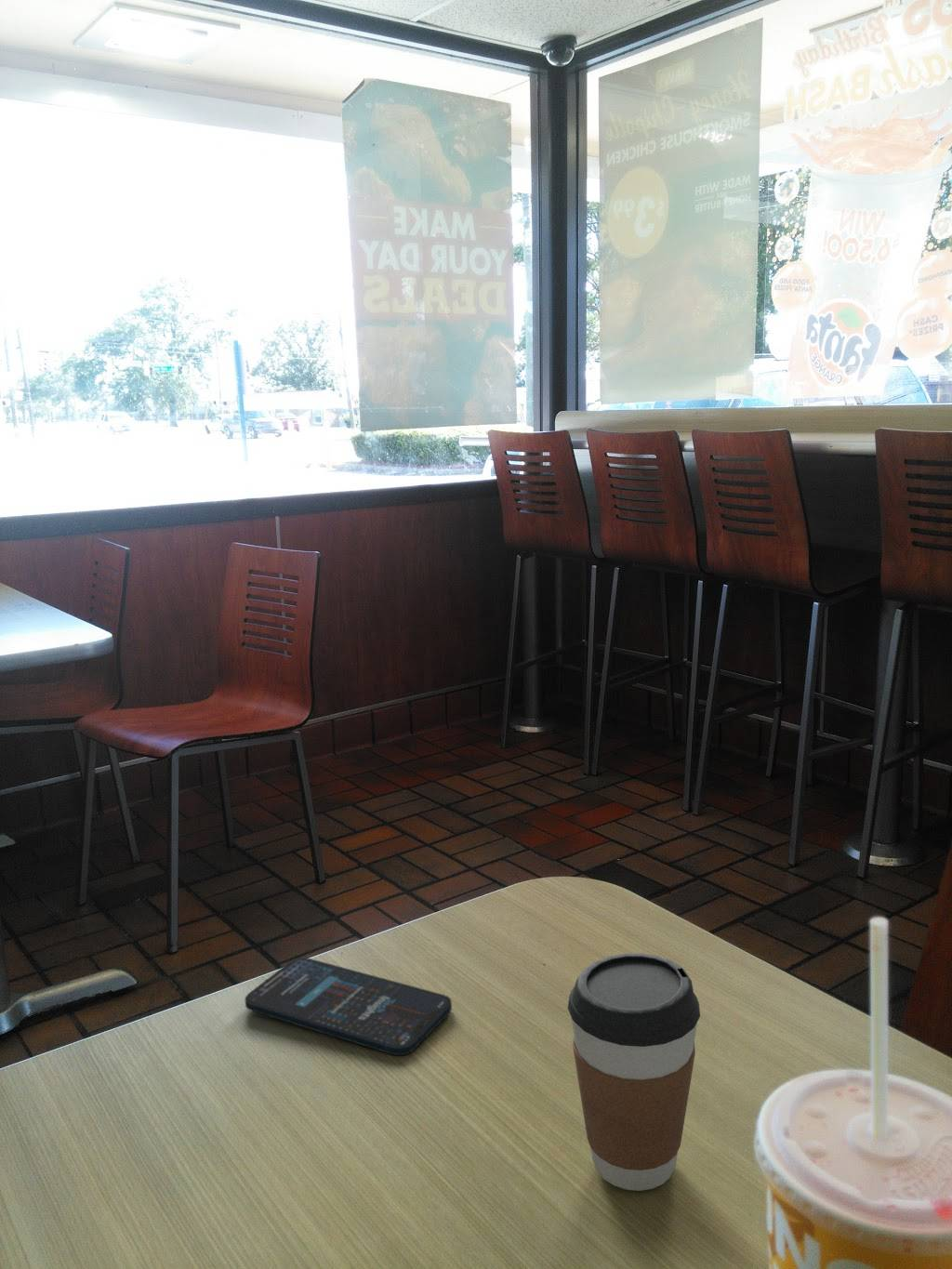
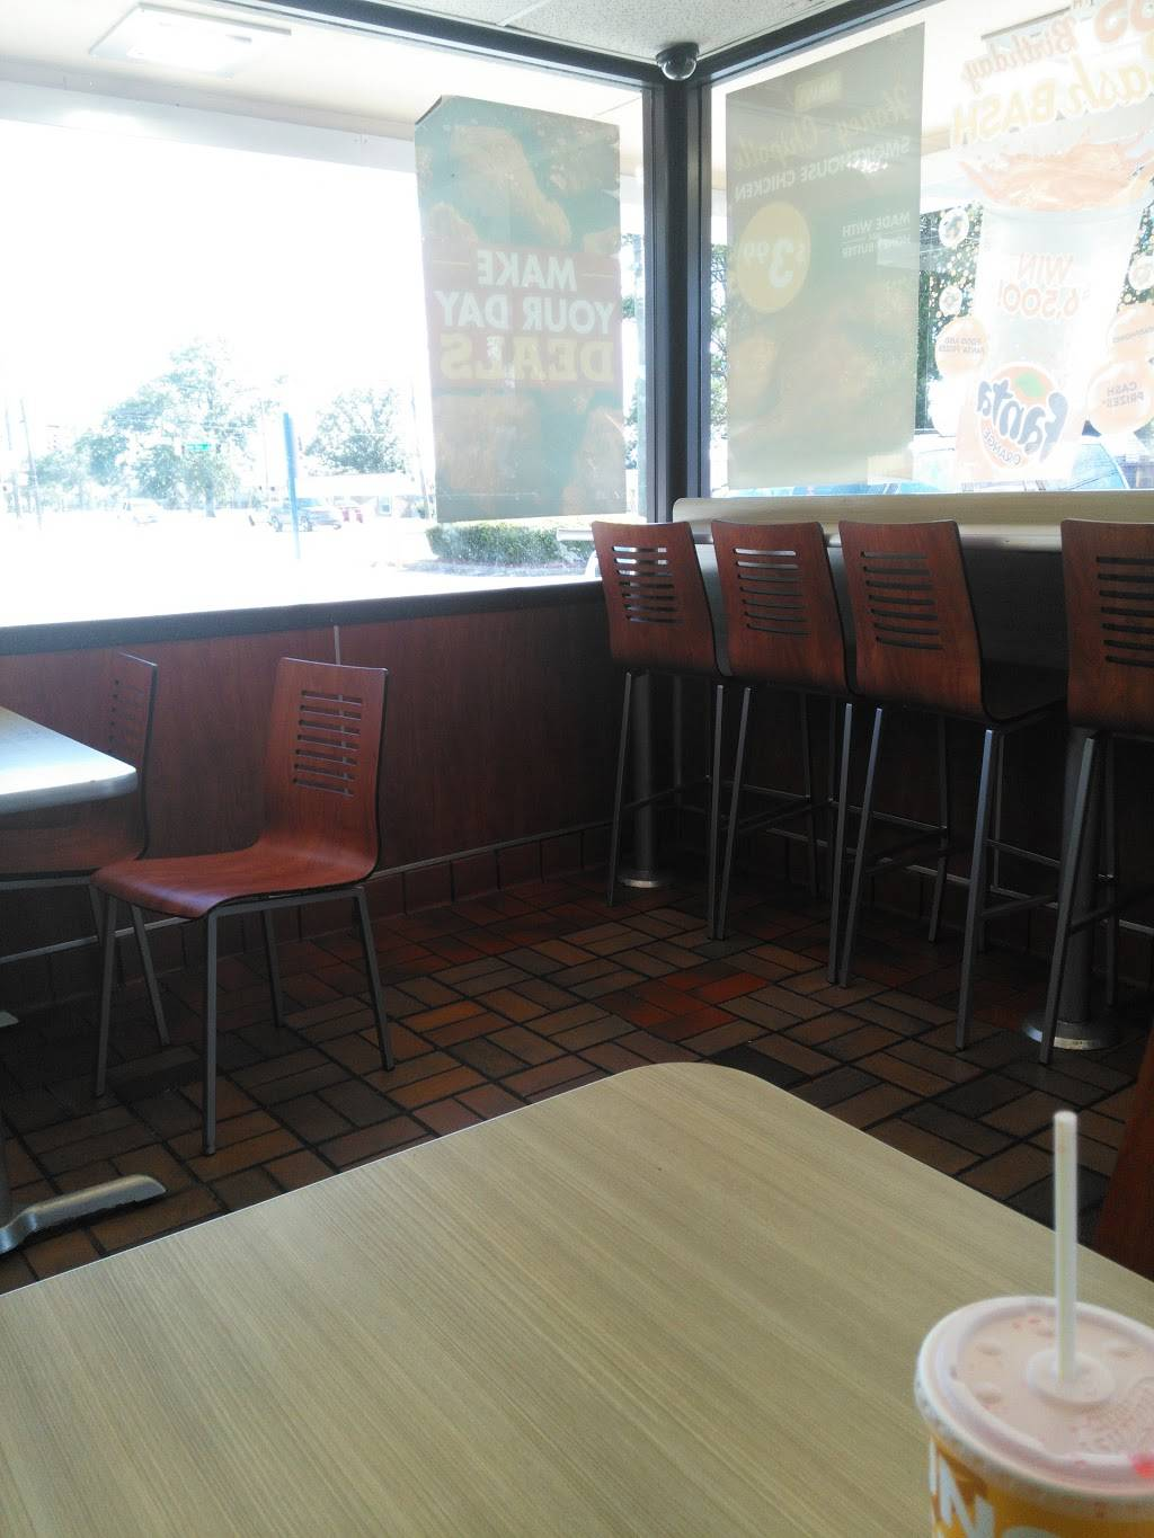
- smartphone (347, 1003)
- coffee cup (633, 1073)
